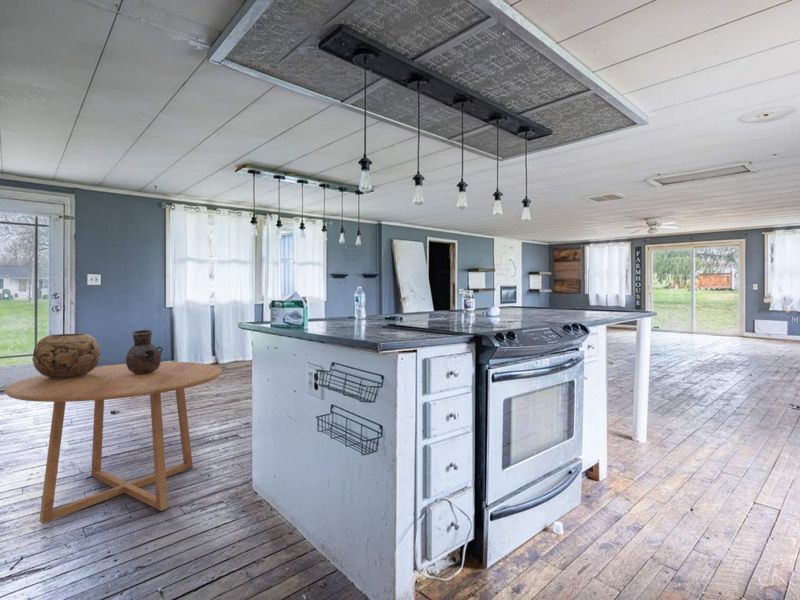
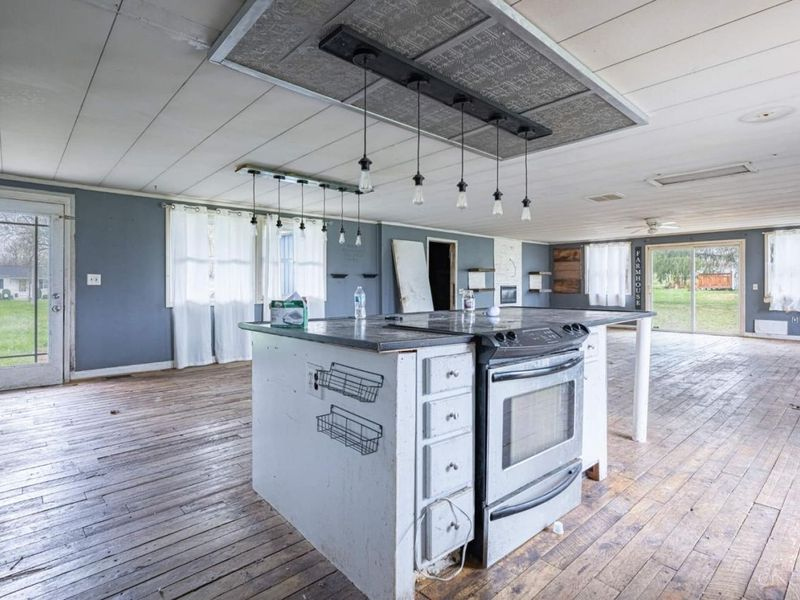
- dining table (102, 433)
- vase (143, 351)
- decorative bowl (67, 355)
